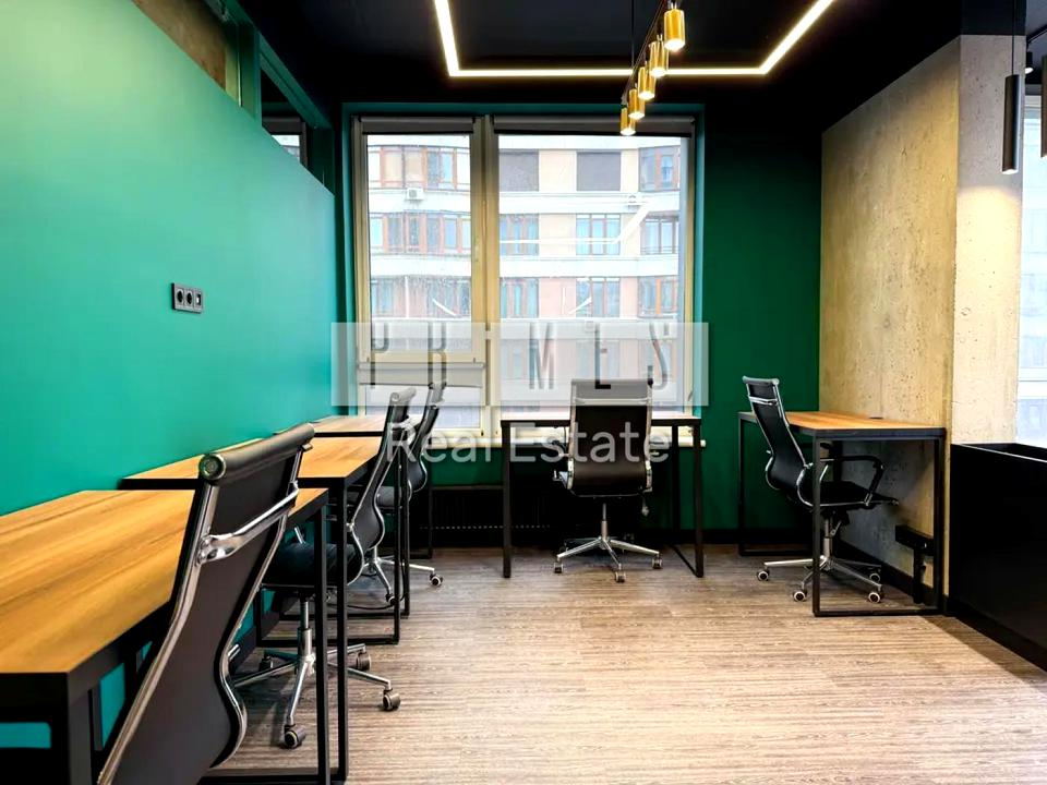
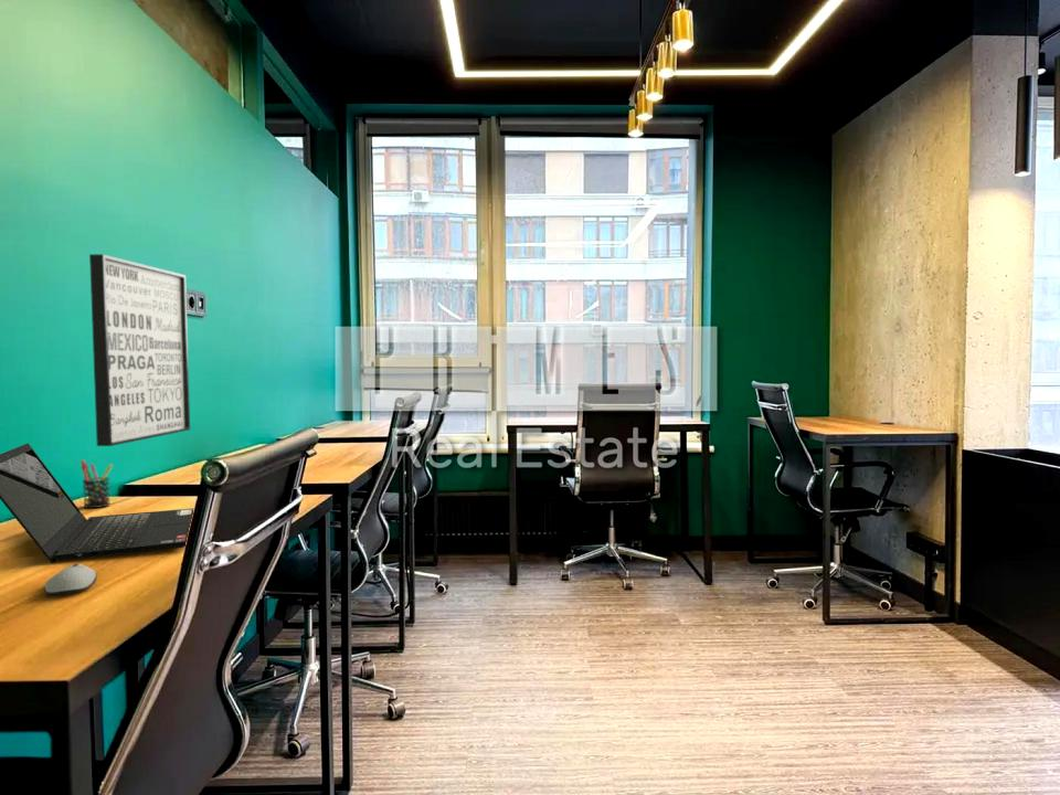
+ pen holder (93, 483)
+ wall art (145, 351)
+ computer mouse (72, 576)
+ laptop computer (104, 516)
